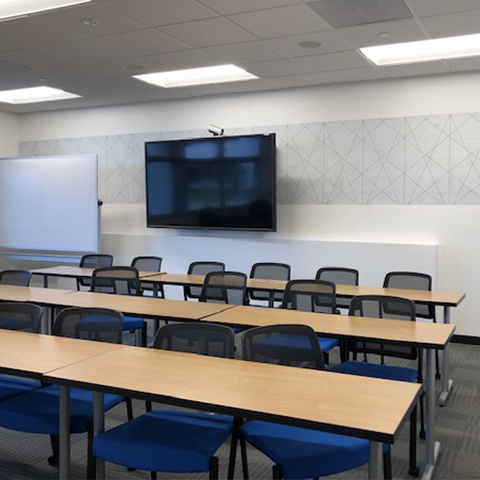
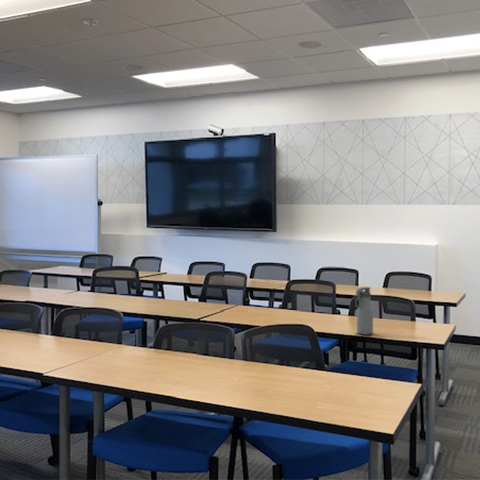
+ water bottle (364, 310)
